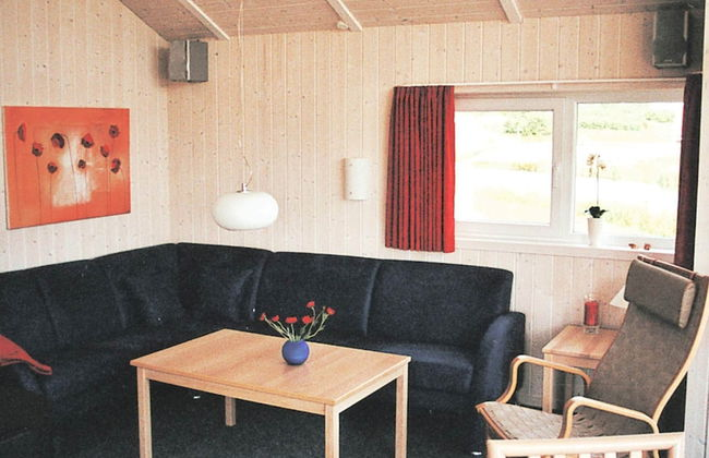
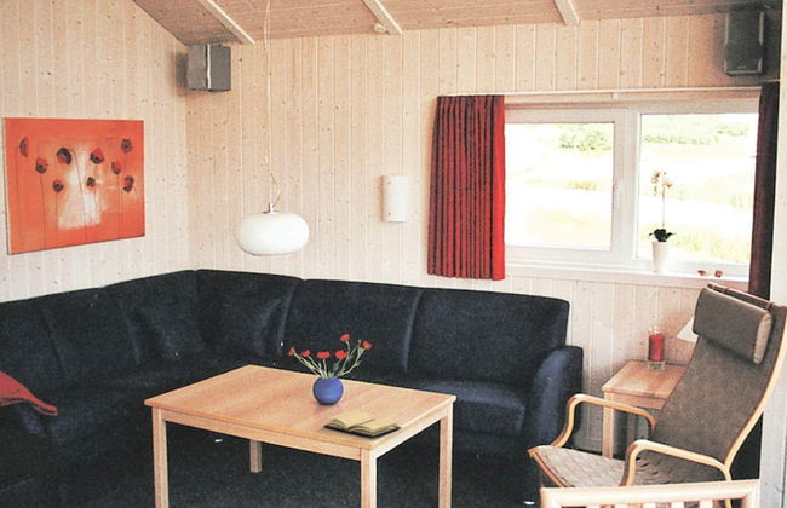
+ book (361, 422)
